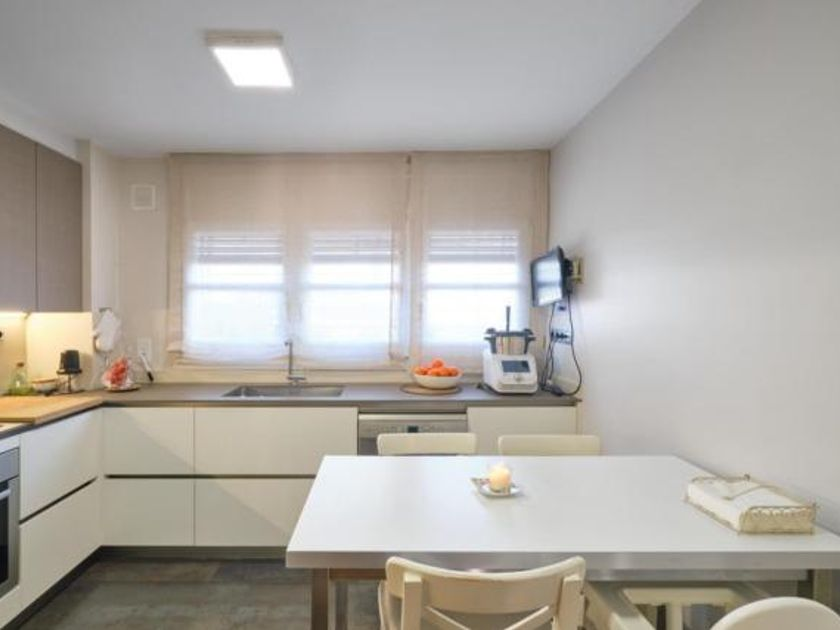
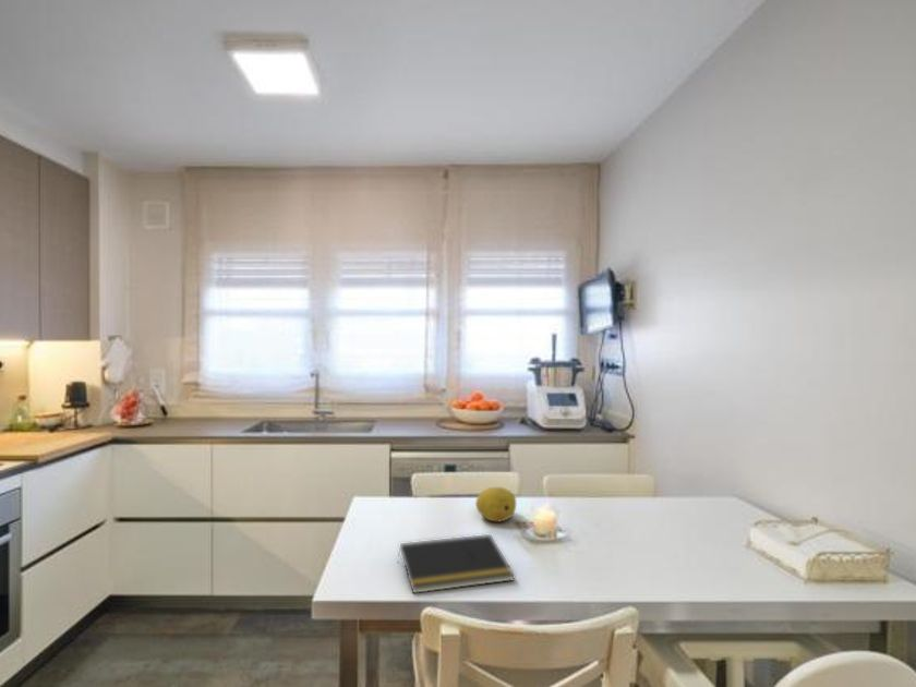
+ notepad (455, 561)
+ fruit (494, 501)
